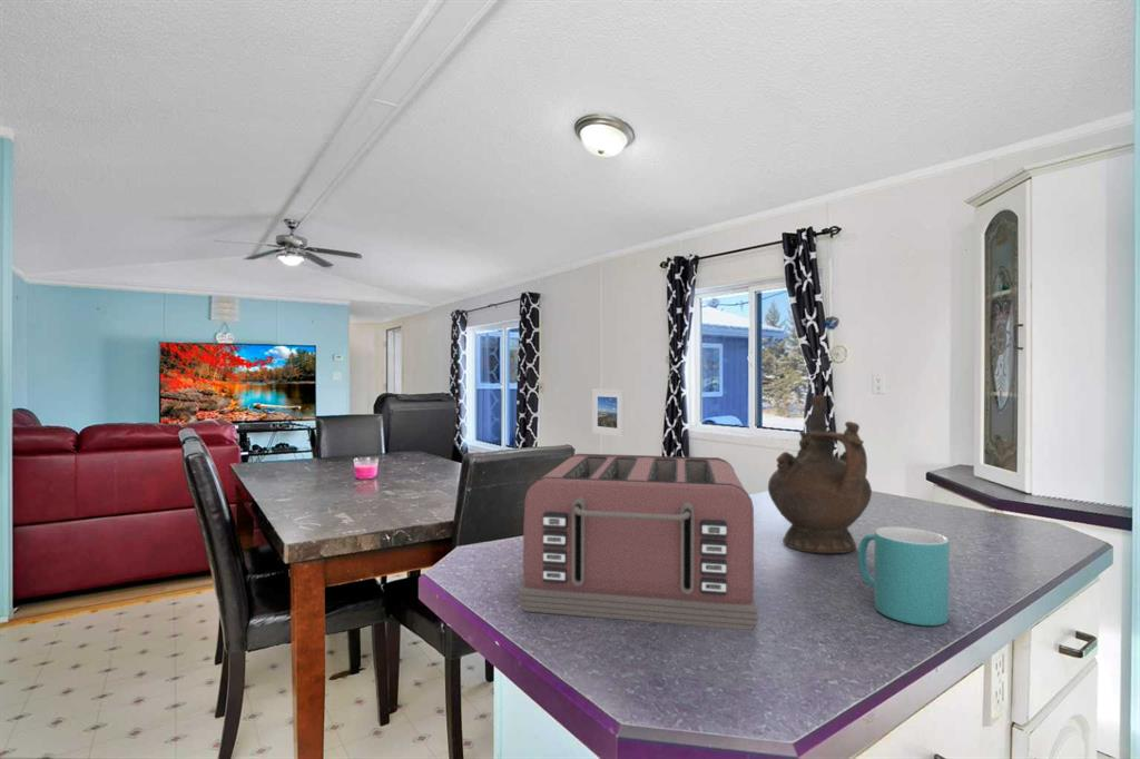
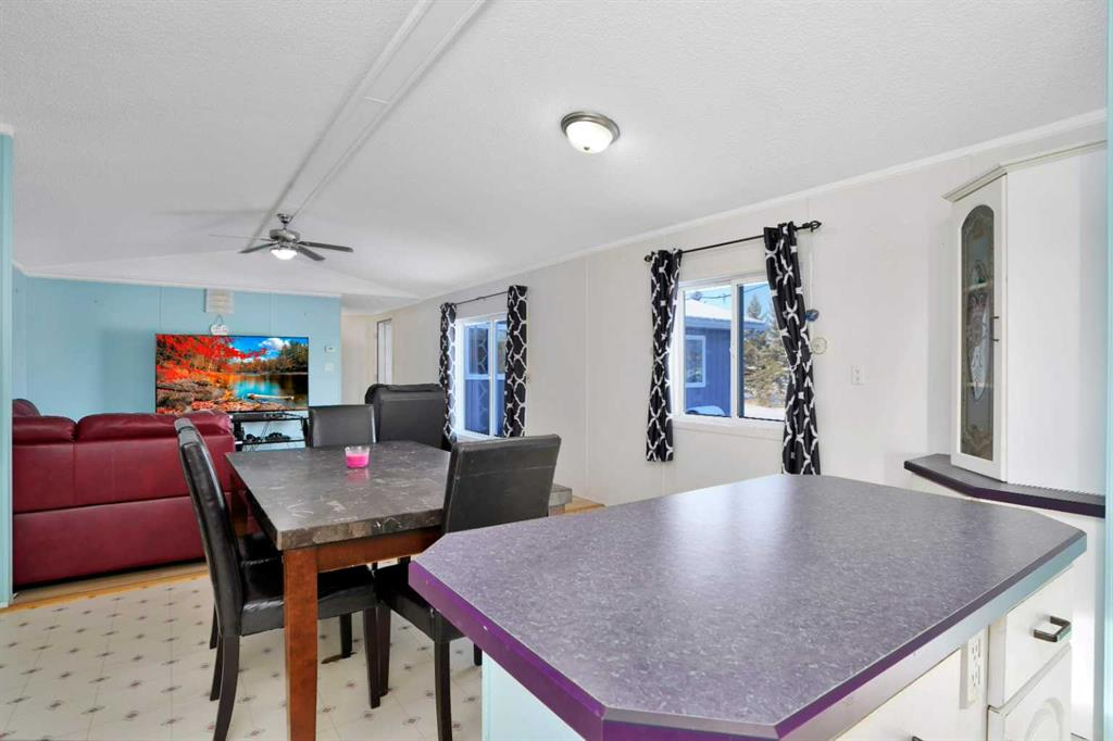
- ceremonial vessel (822, 470)
- mug (897, 569)
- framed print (607, 412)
- toaster (640, 525)
